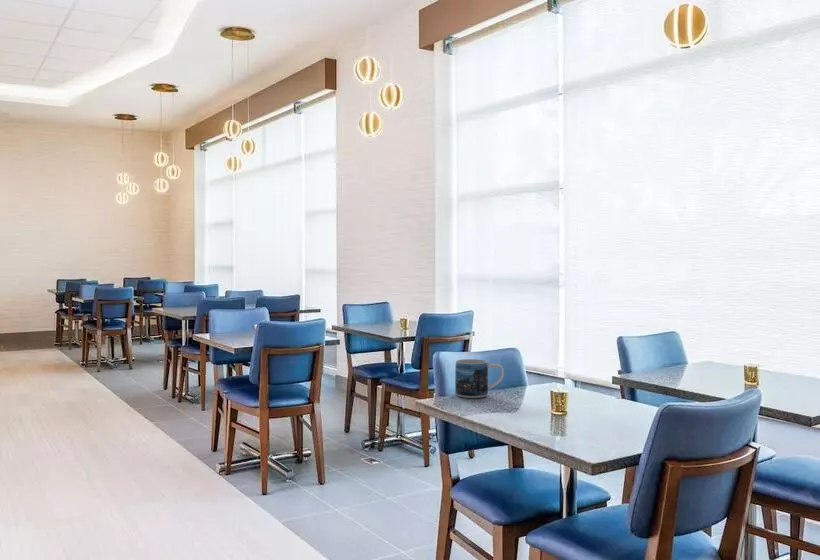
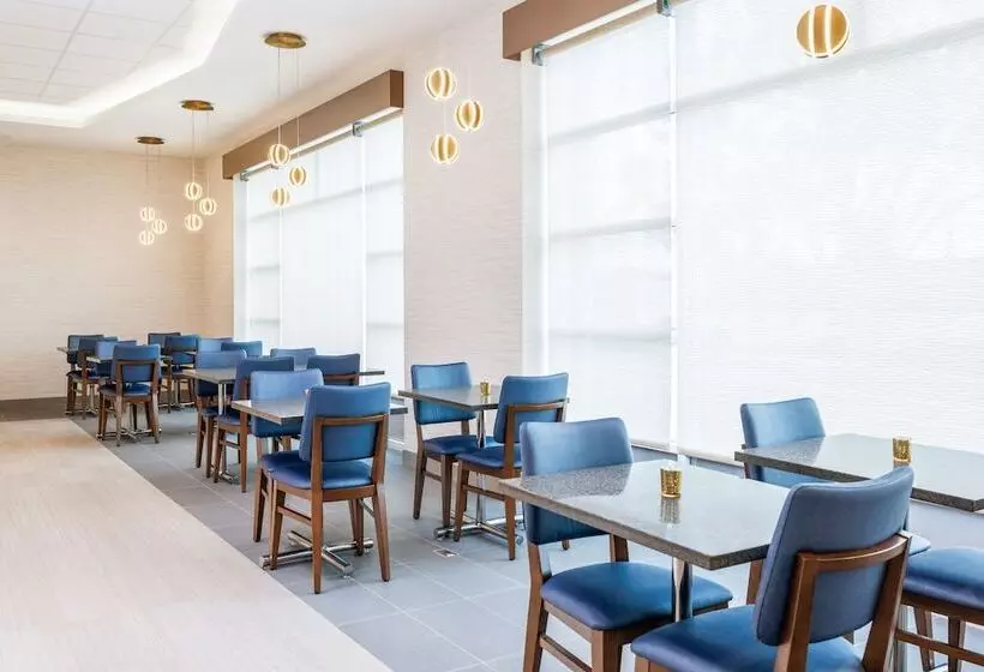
- mug (479, 378)
